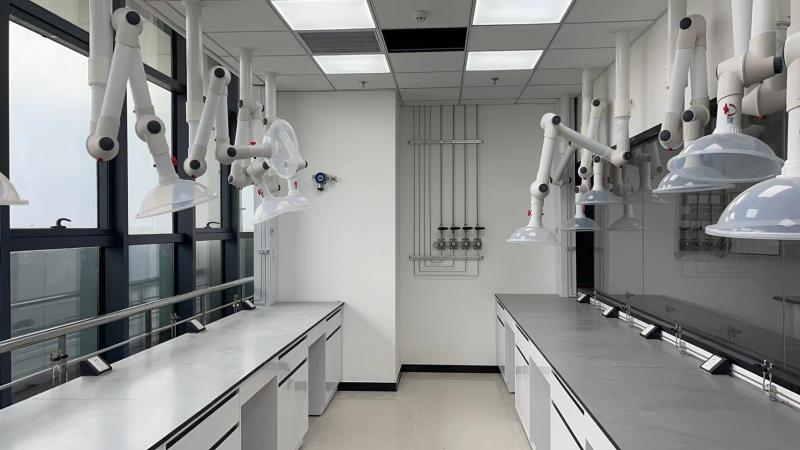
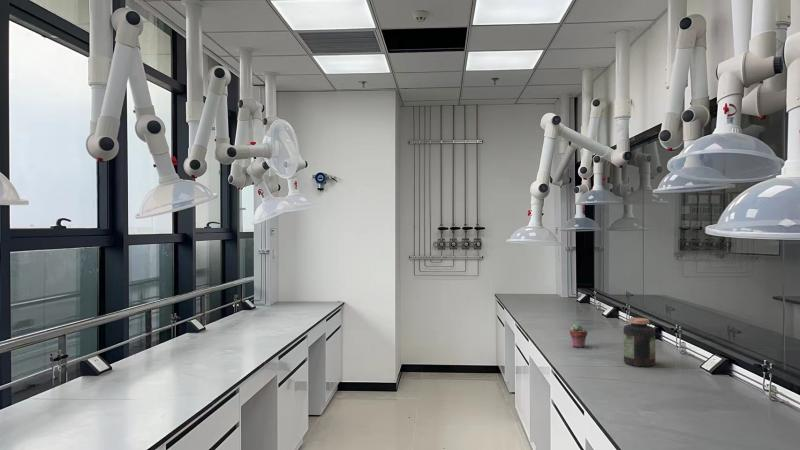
+ potted succulent (578, 334)
+ jar (639, 341)
